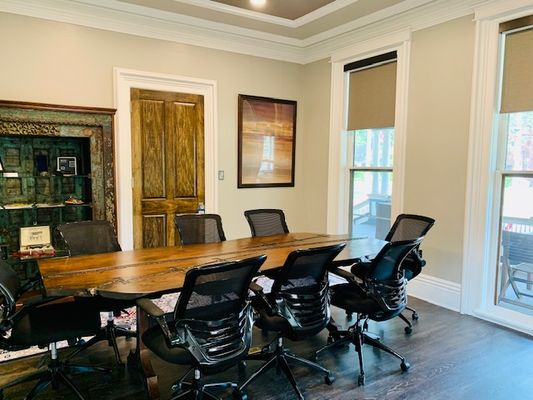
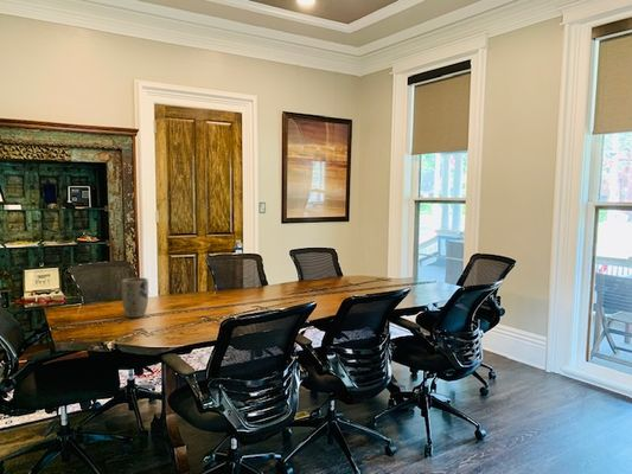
+ plant pot (135, 297)
